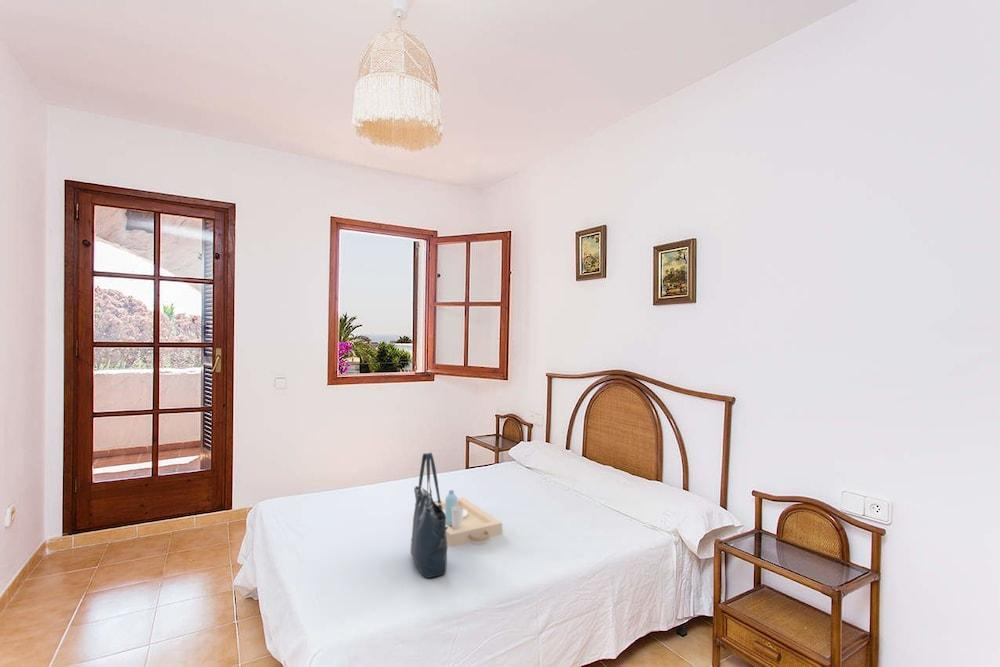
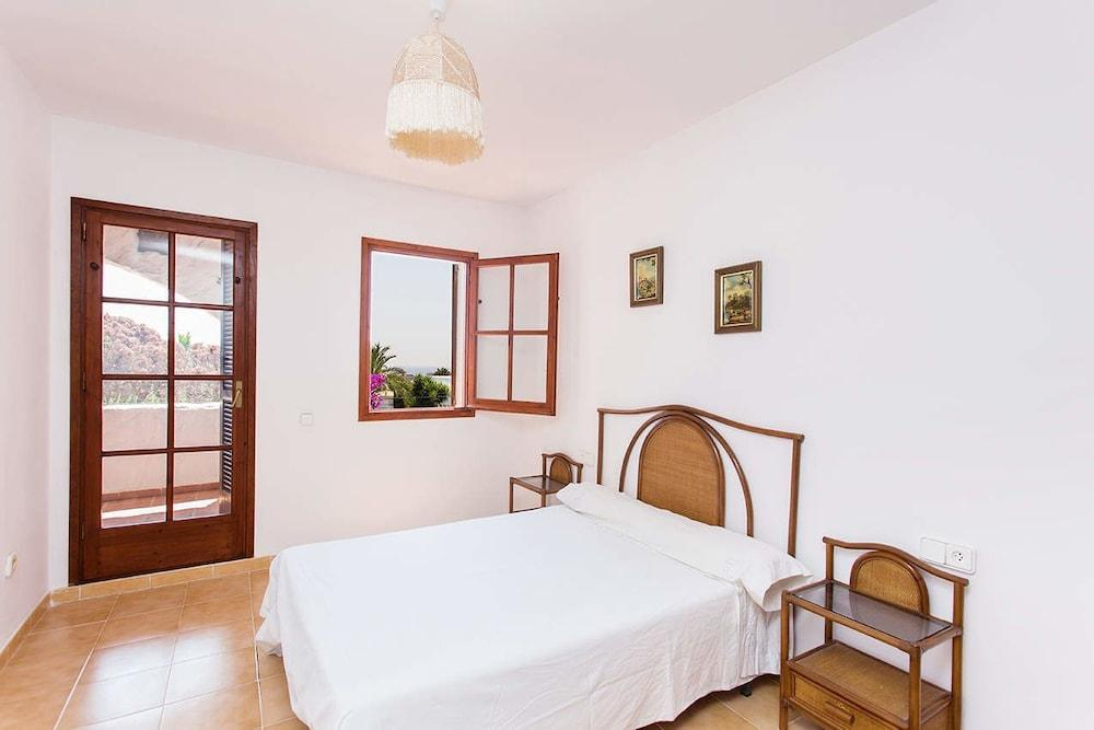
- serving tray (457, 505)
- tote bag (430, 509)
